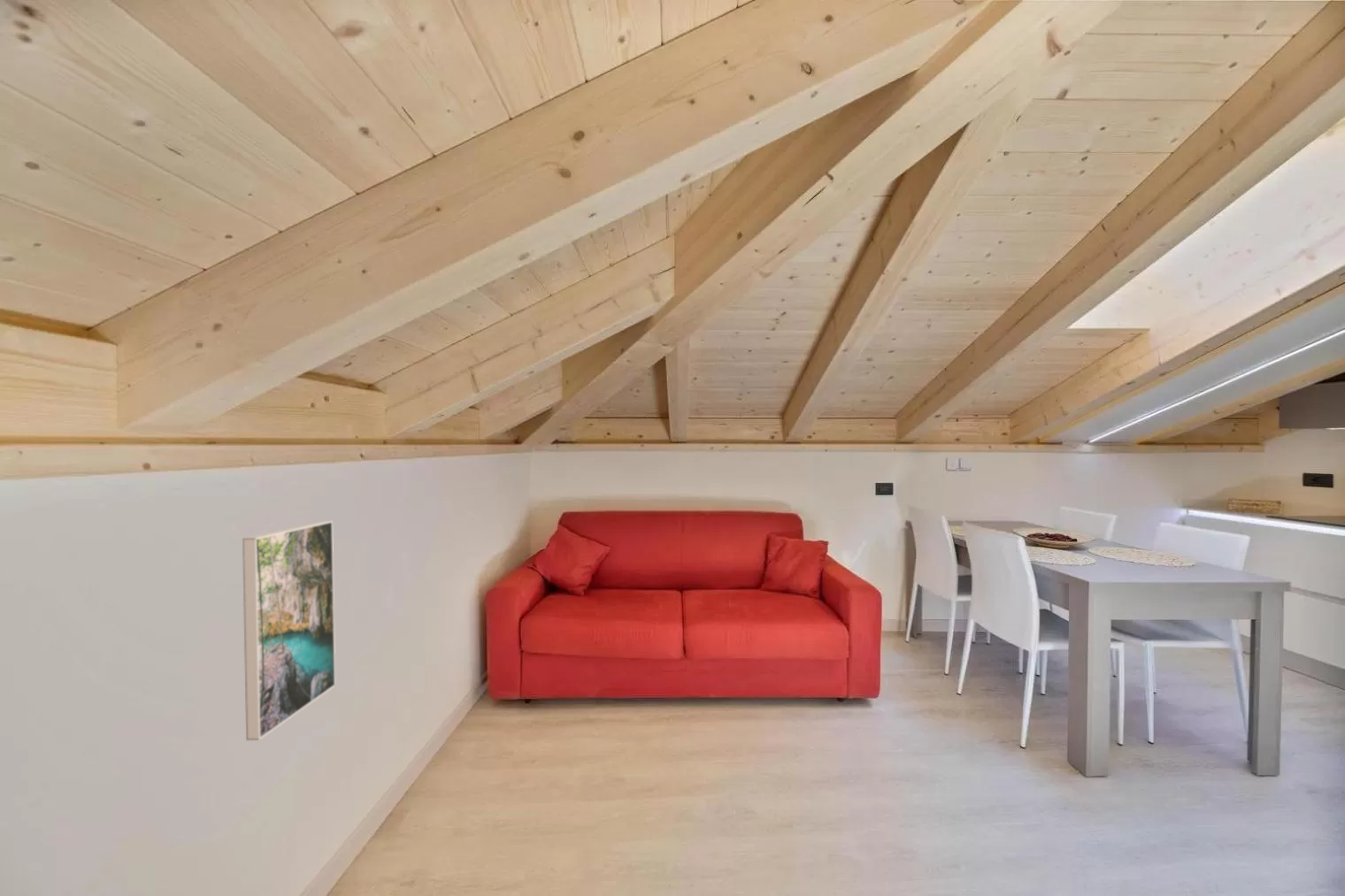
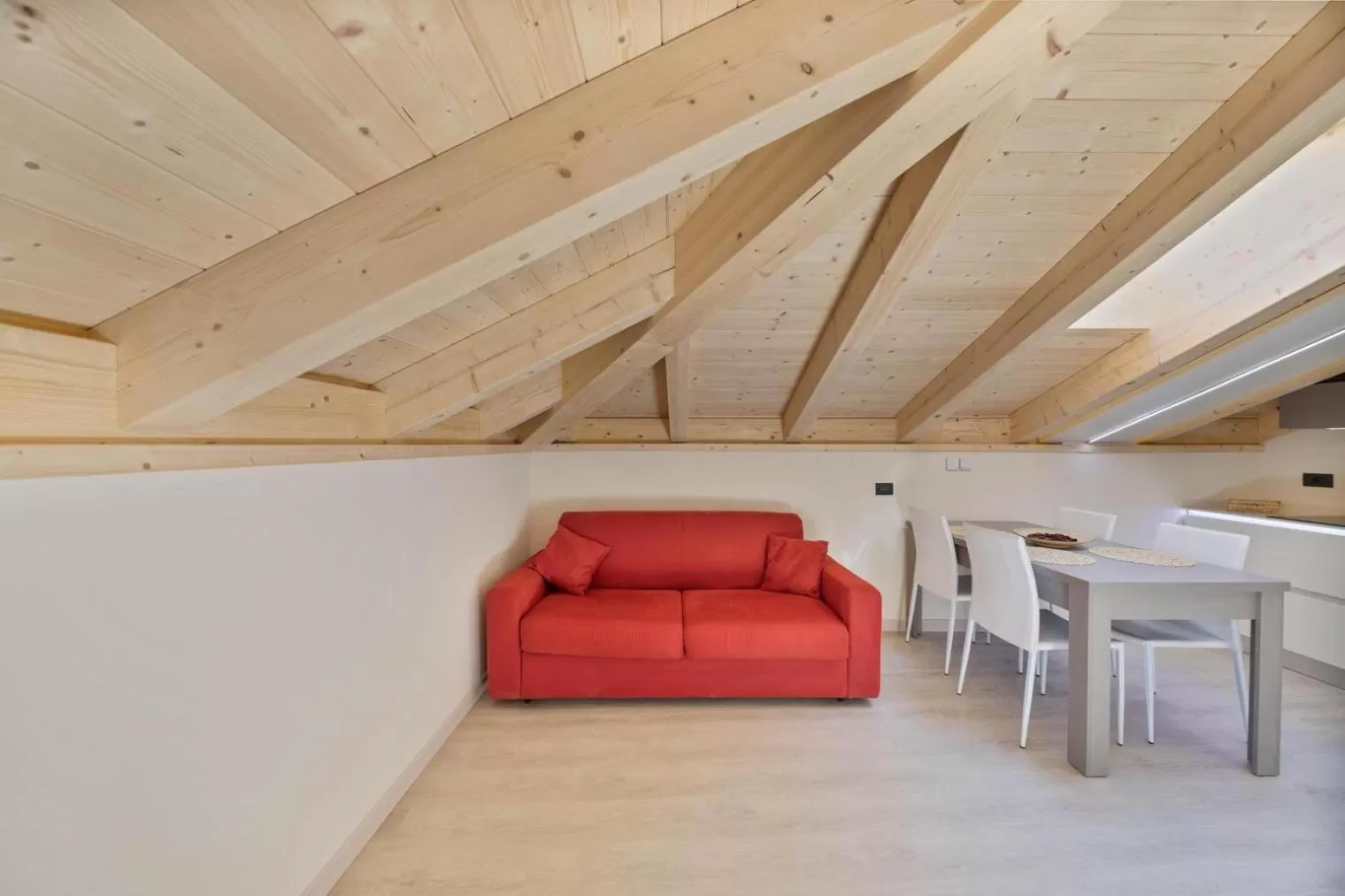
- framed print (293, 619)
